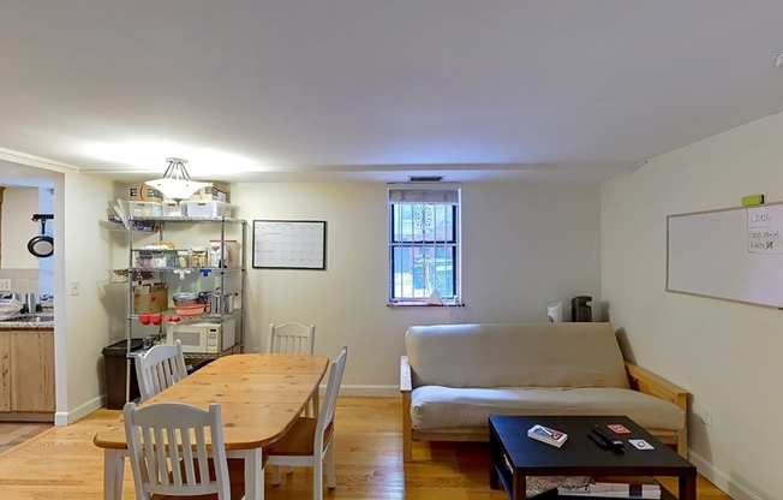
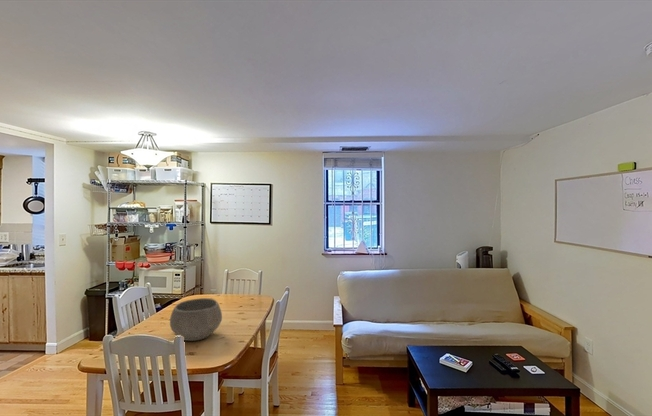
+ bowl (196, 320)
